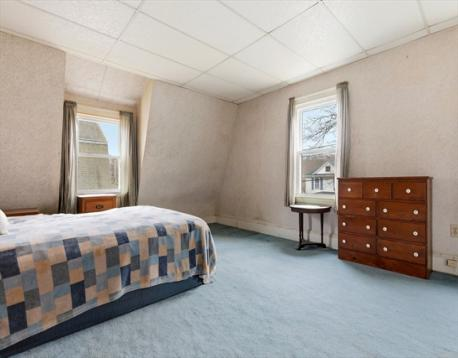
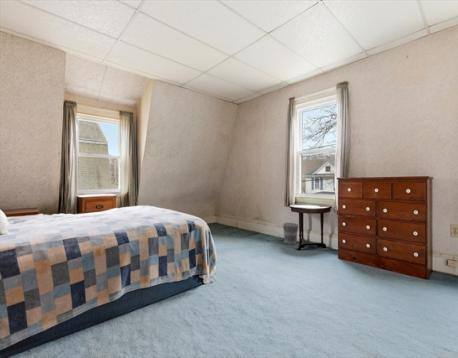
+ wastebasket (290, 233)
